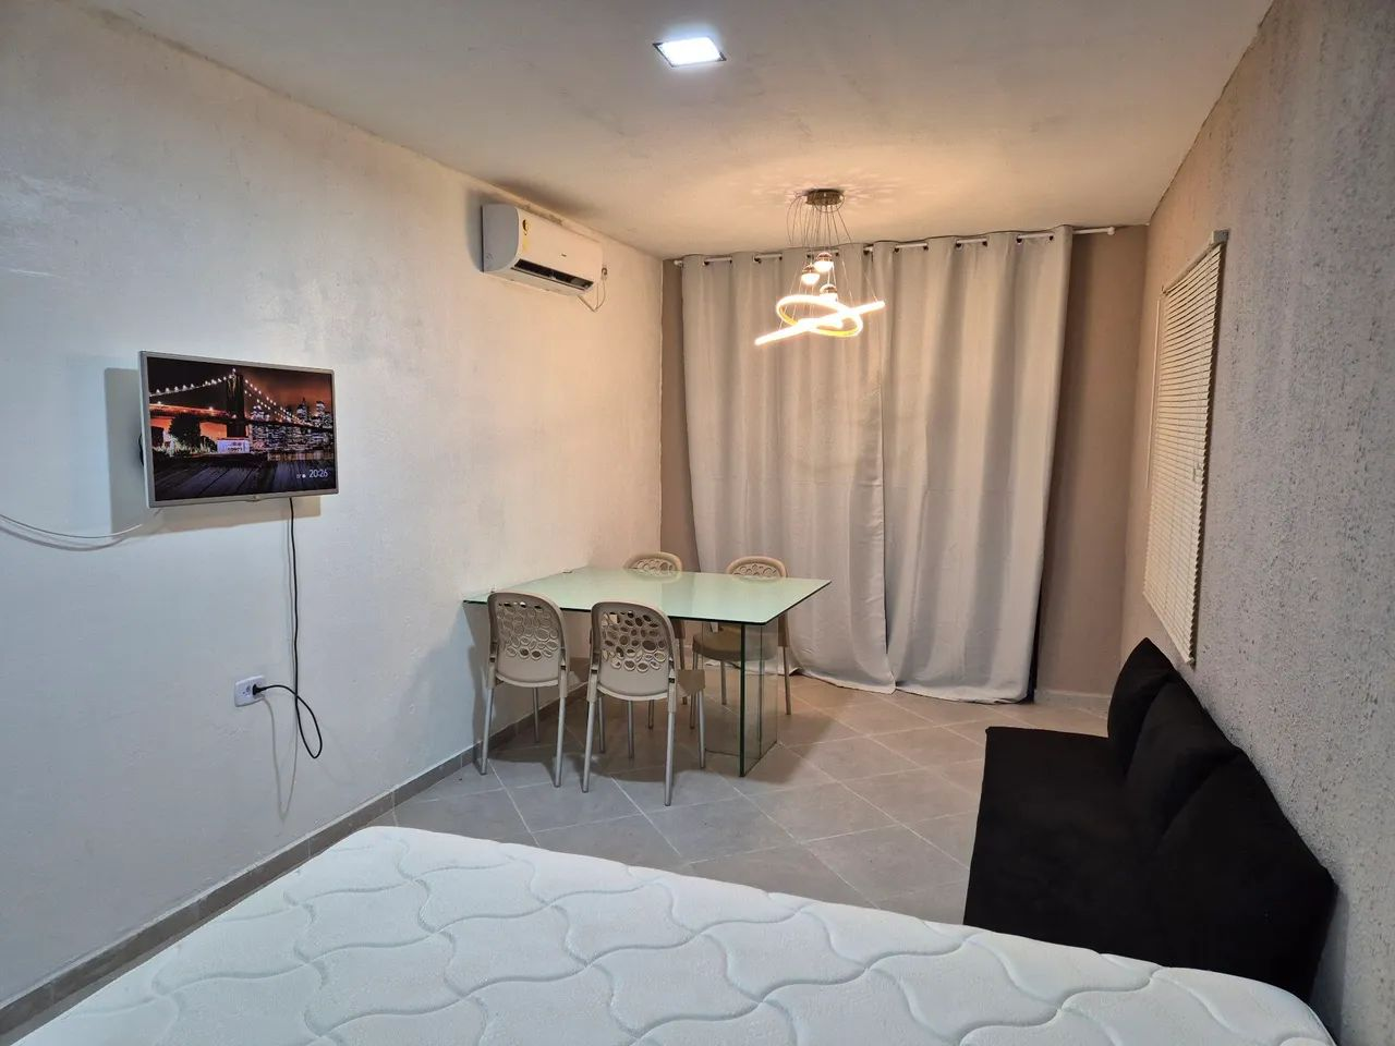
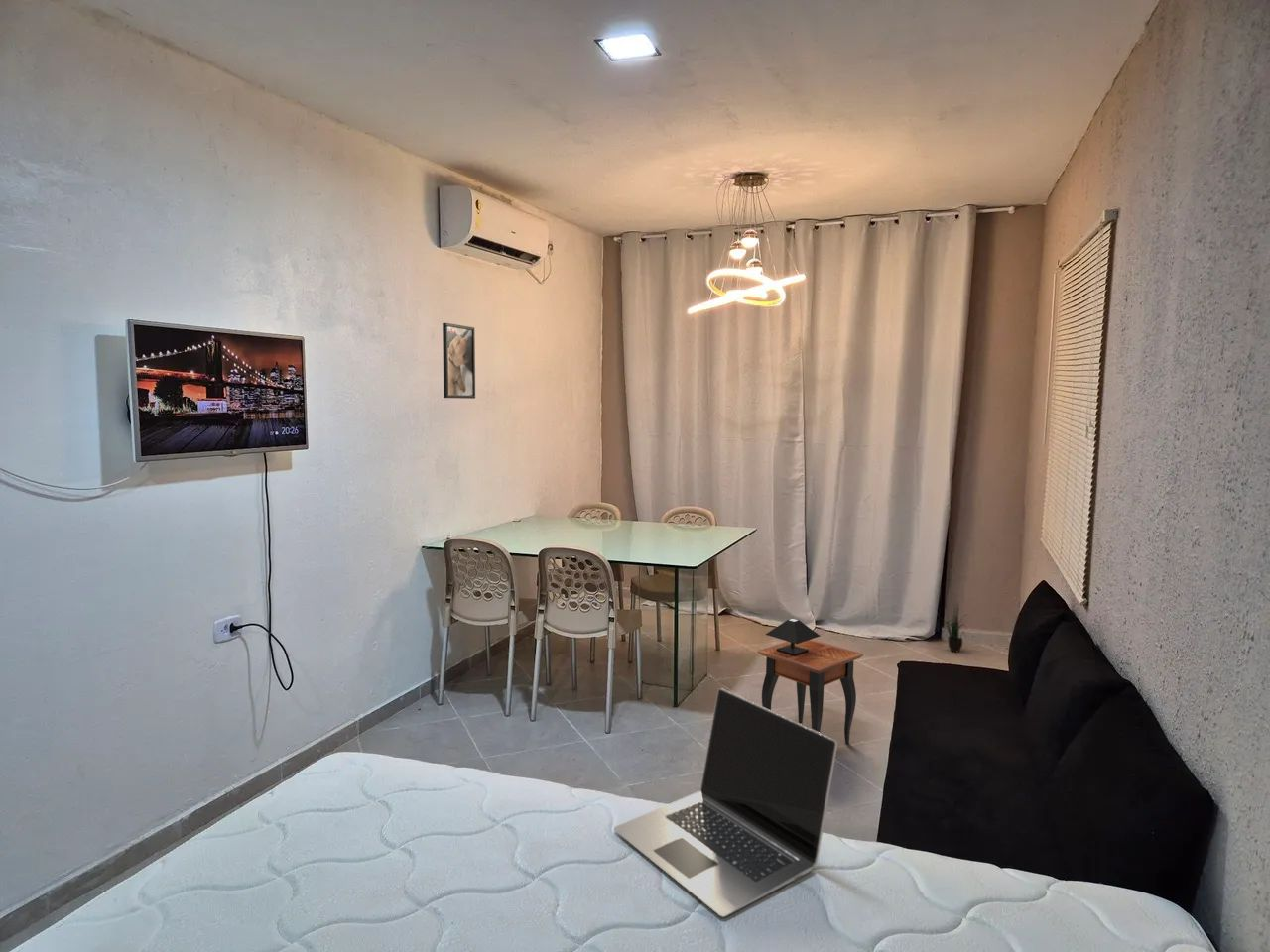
+ potted plant (953, 623)
+ laptop (720, 787)
+ side table (809, 681)
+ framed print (459, 361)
